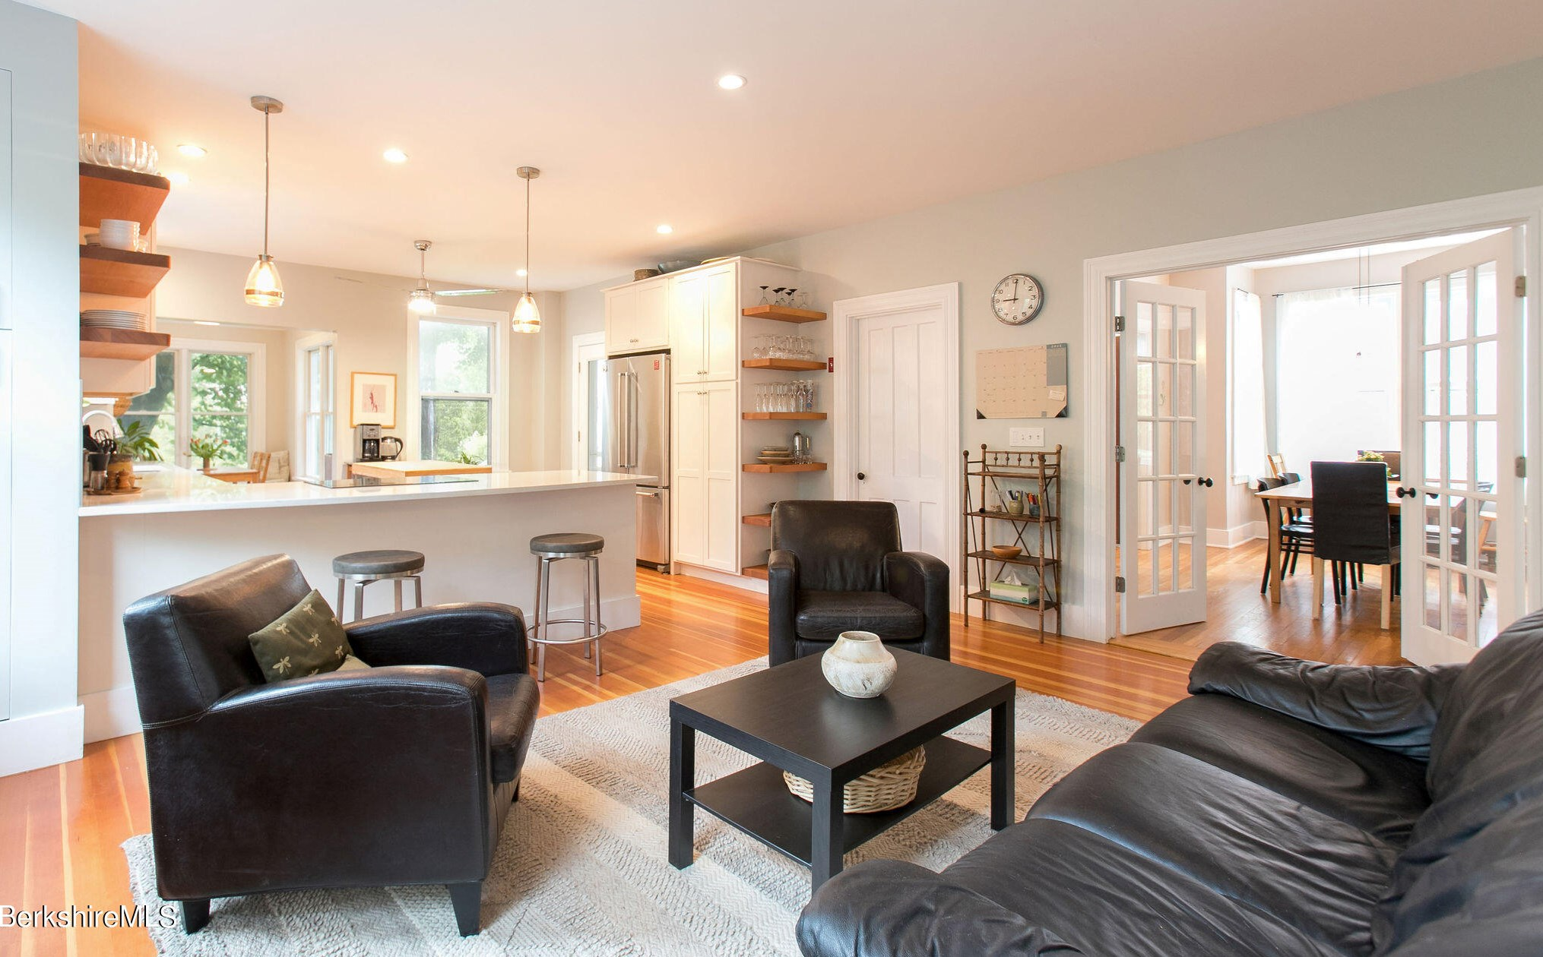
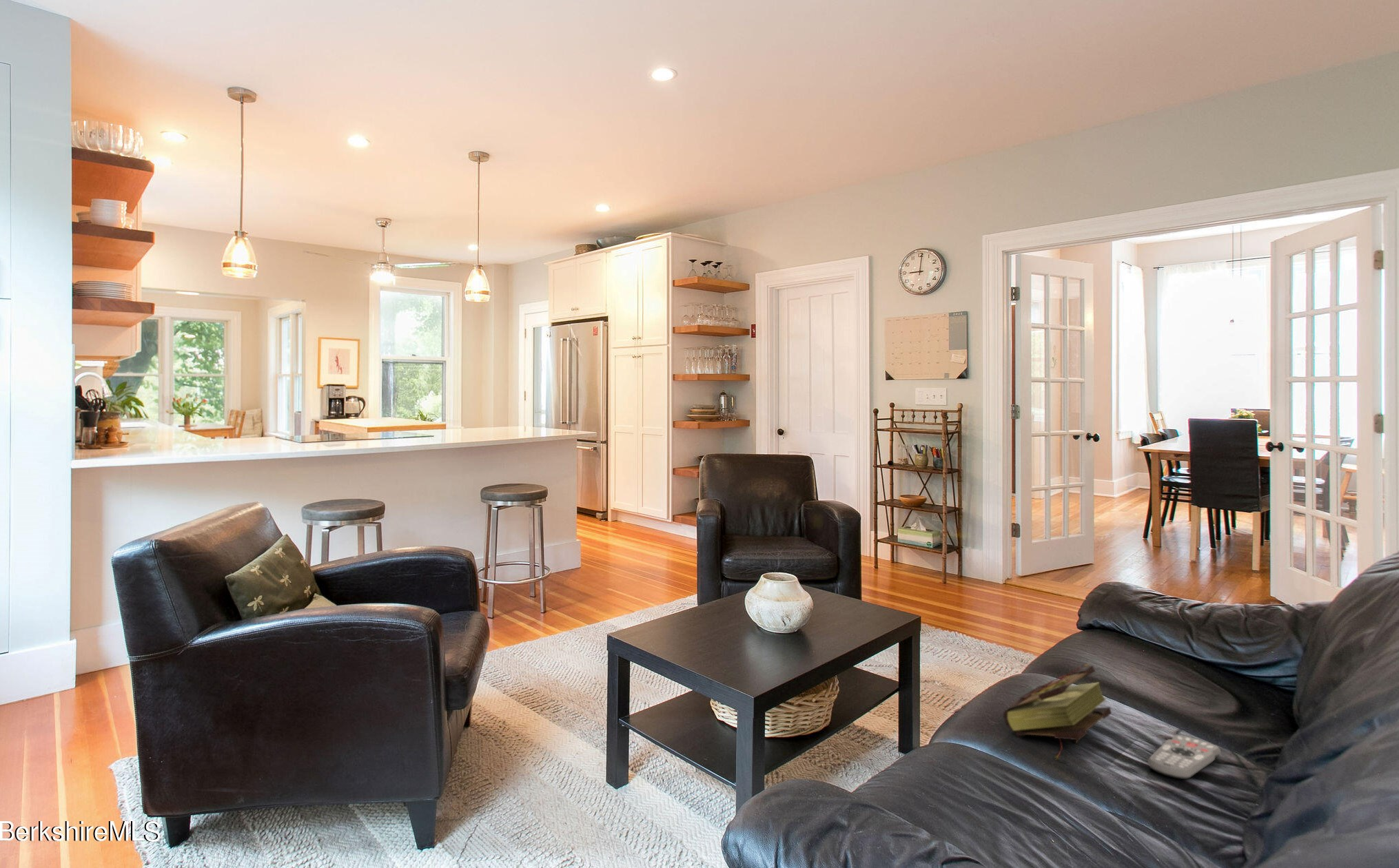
+ remote control (1182, 757)
+ book (1052, 701)
